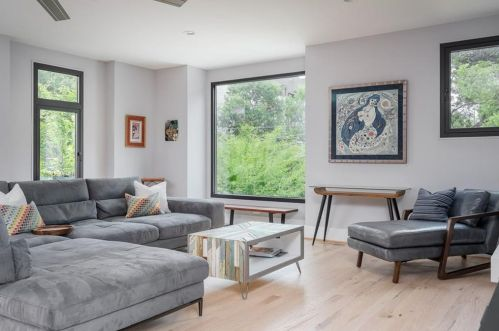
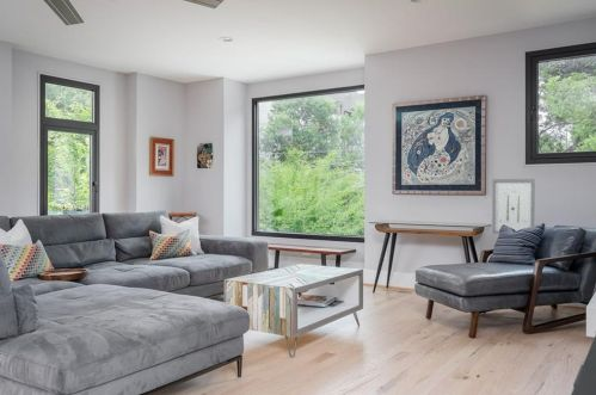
+ wall art (512, 206)
